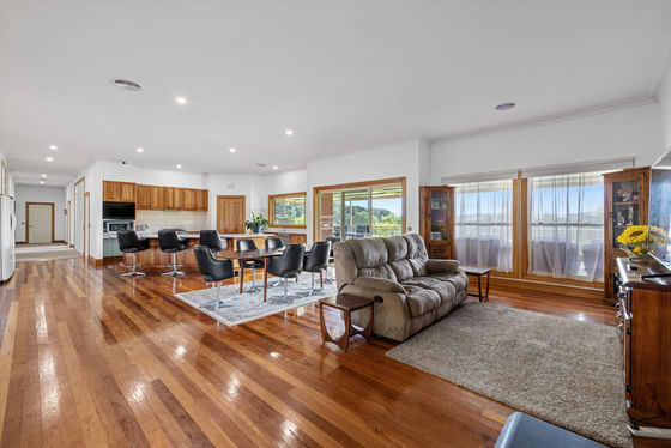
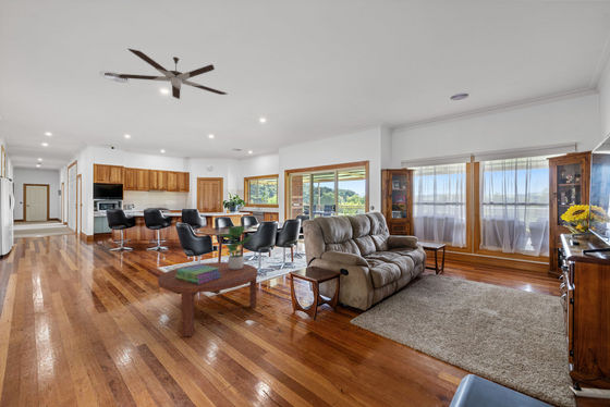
+ ceiling fan (176, 73)
+ stack of books (198, 273)
+ potted plant (239, 245)
+ coffee table (211, 292)
